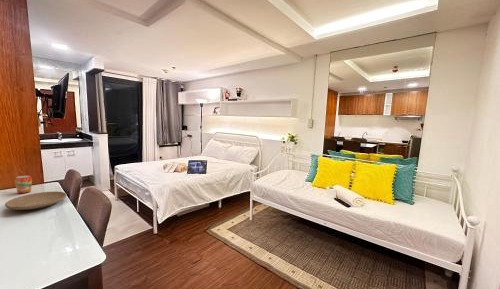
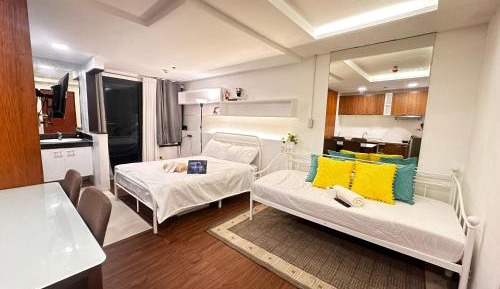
- beverage can (23, 184)
- plate (38, 201)
